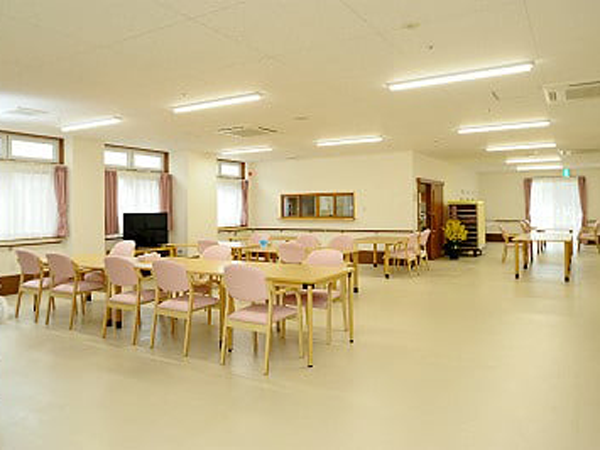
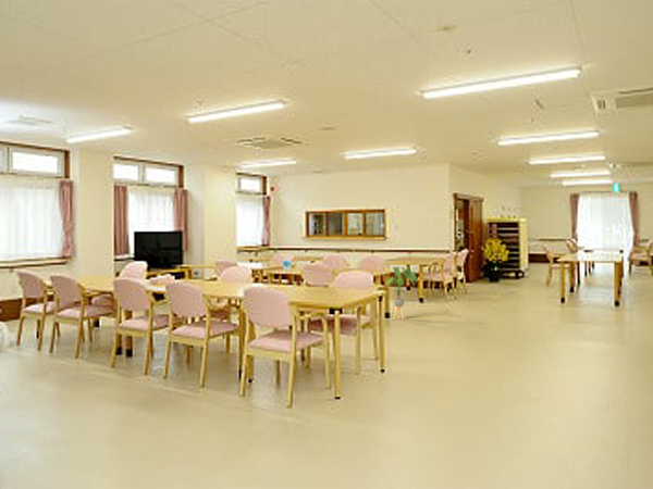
+ house plant (399, 292)
